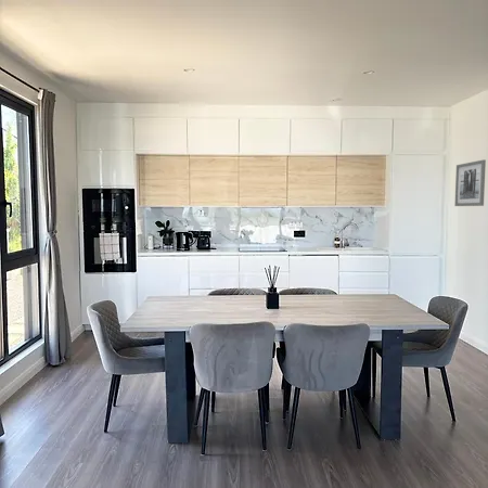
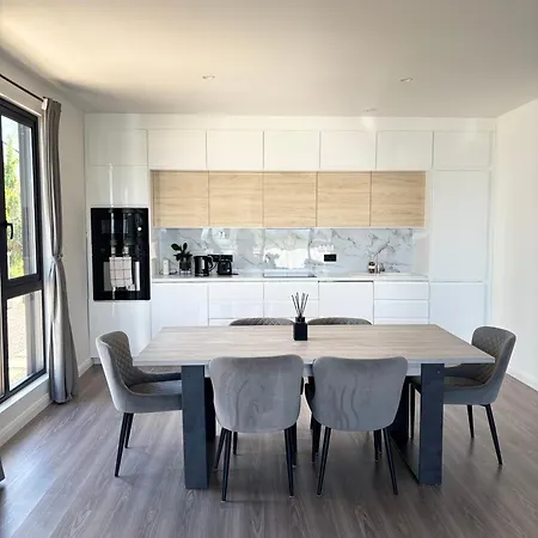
- wall art (468, 184)
